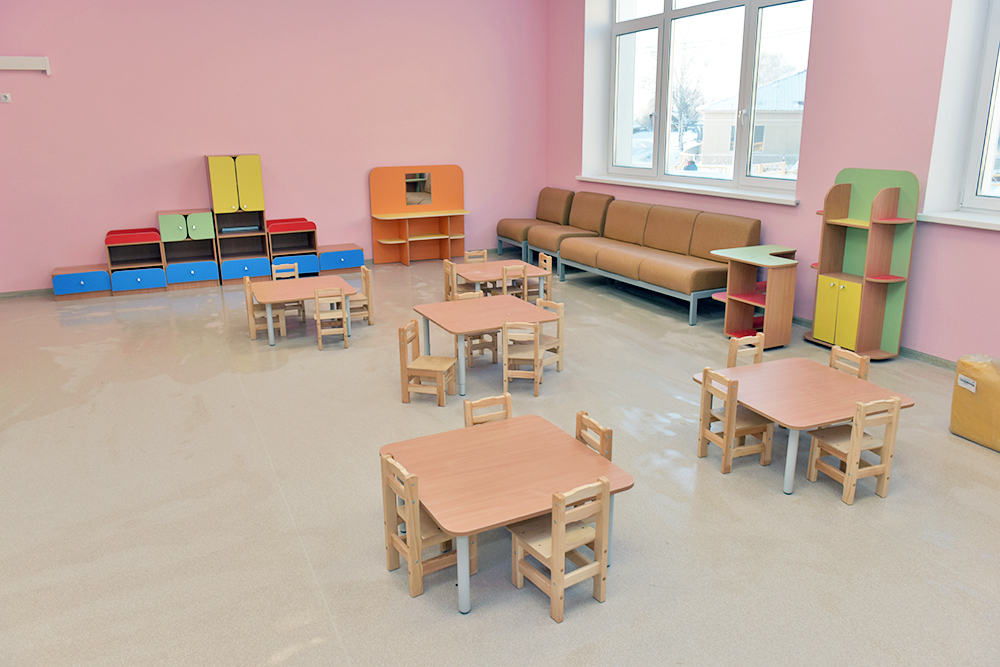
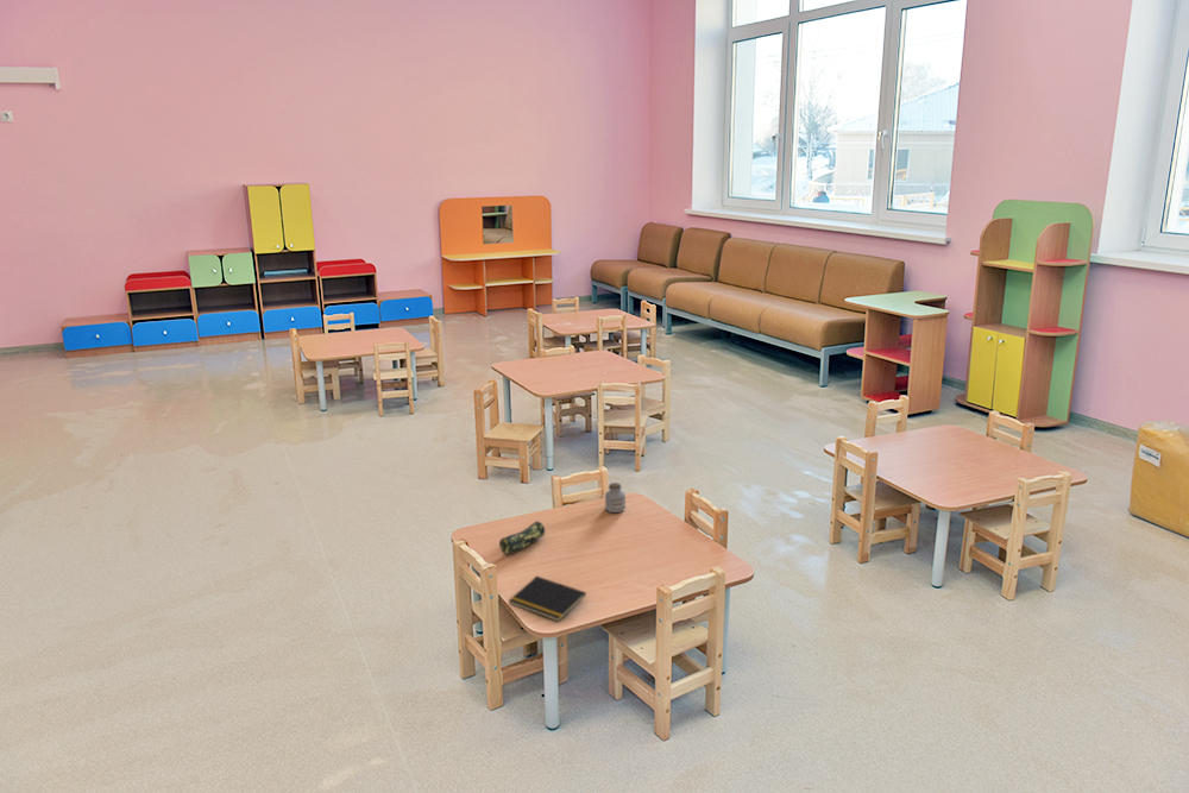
+ pencil case (523, 537)
+ notepad (547, 597)
+ jar (615, 496)
